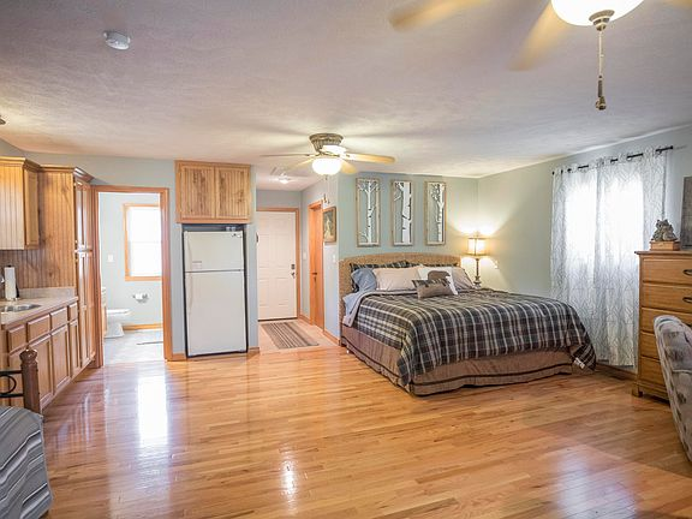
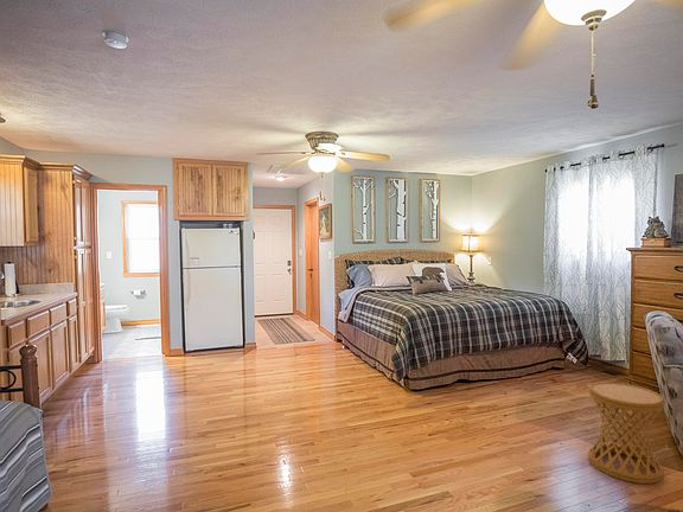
+ side table (624, 429)
